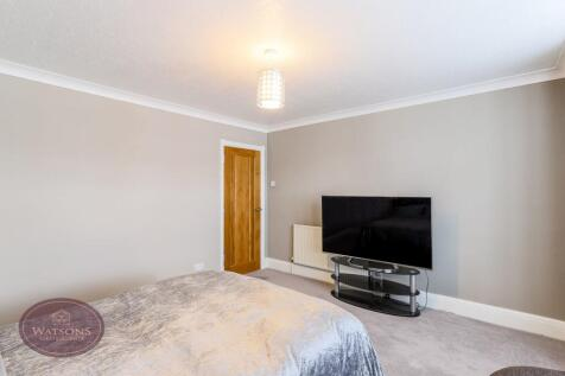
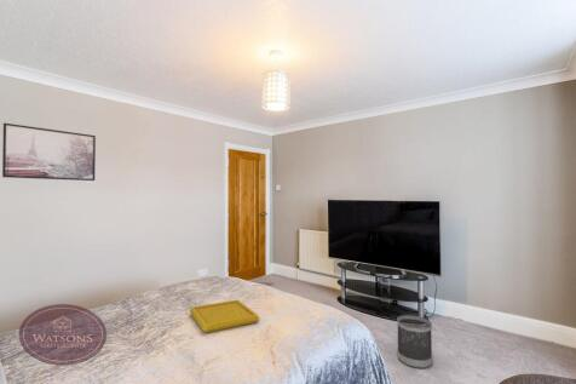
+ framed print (53, 154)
+ wastebasket (414, 339)
+ serving tray (223, 314)
